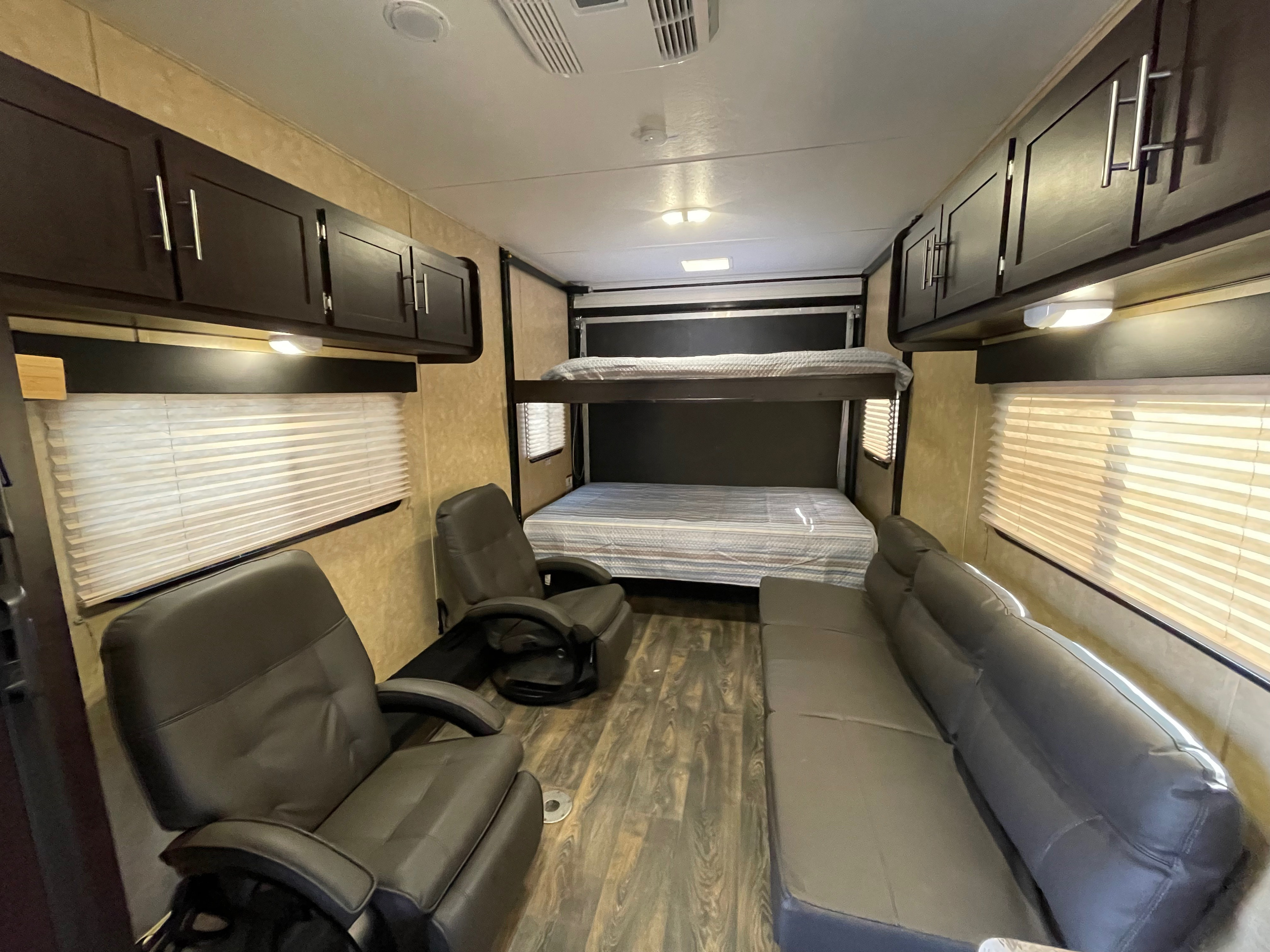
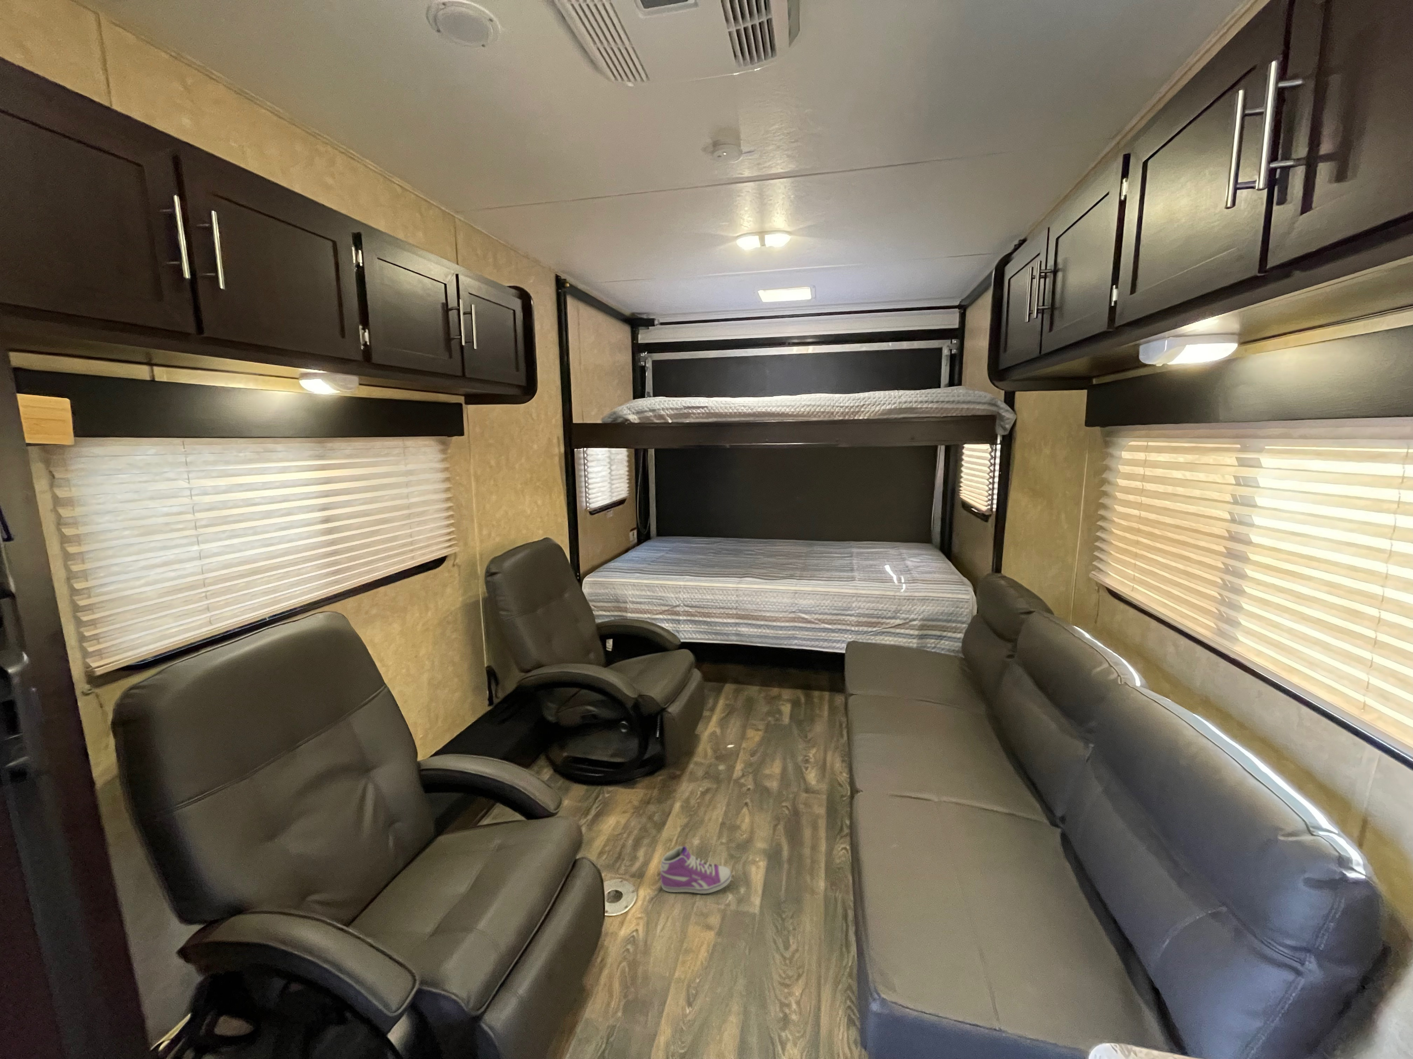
+ sneaker (695, 867)
